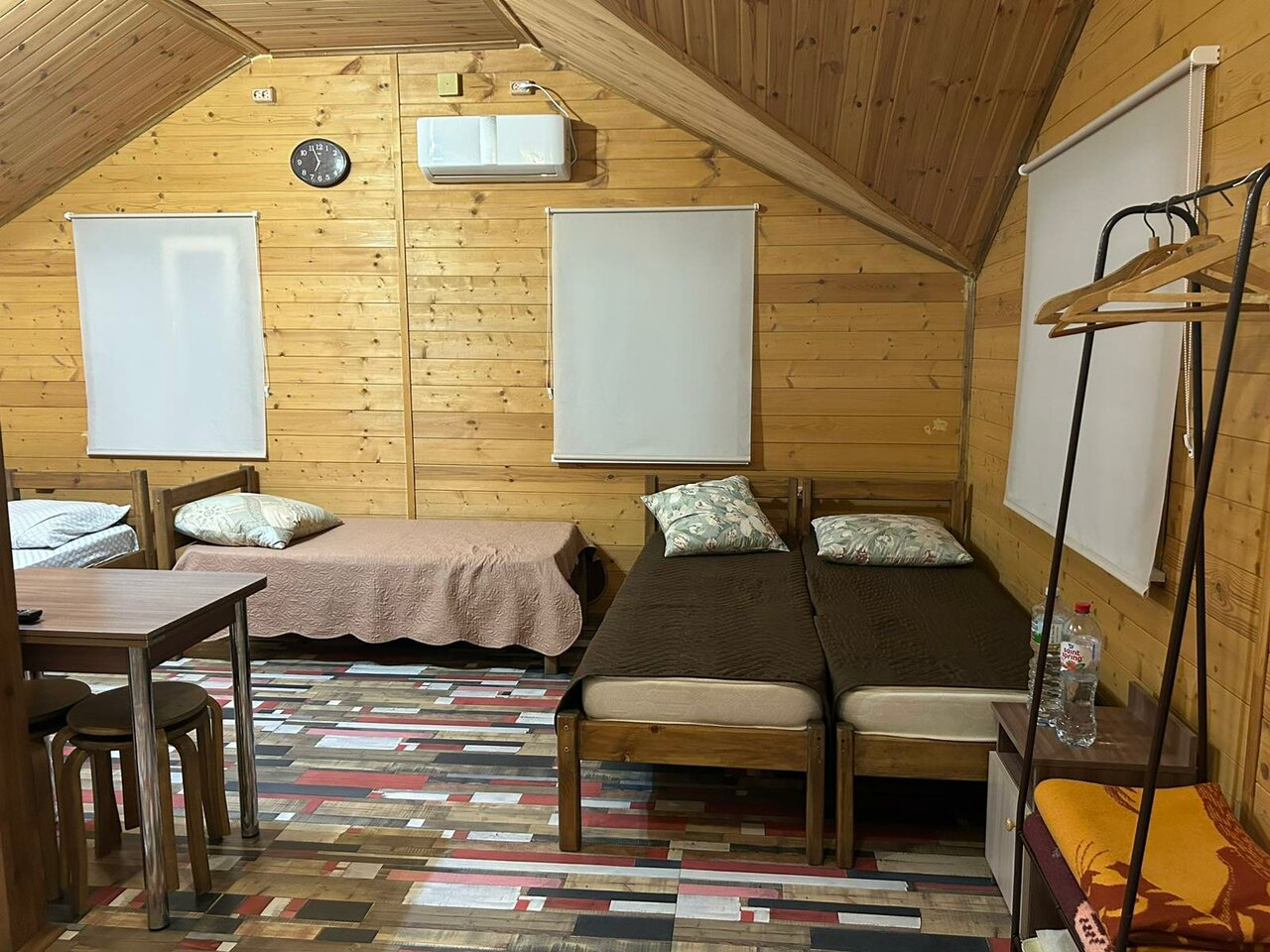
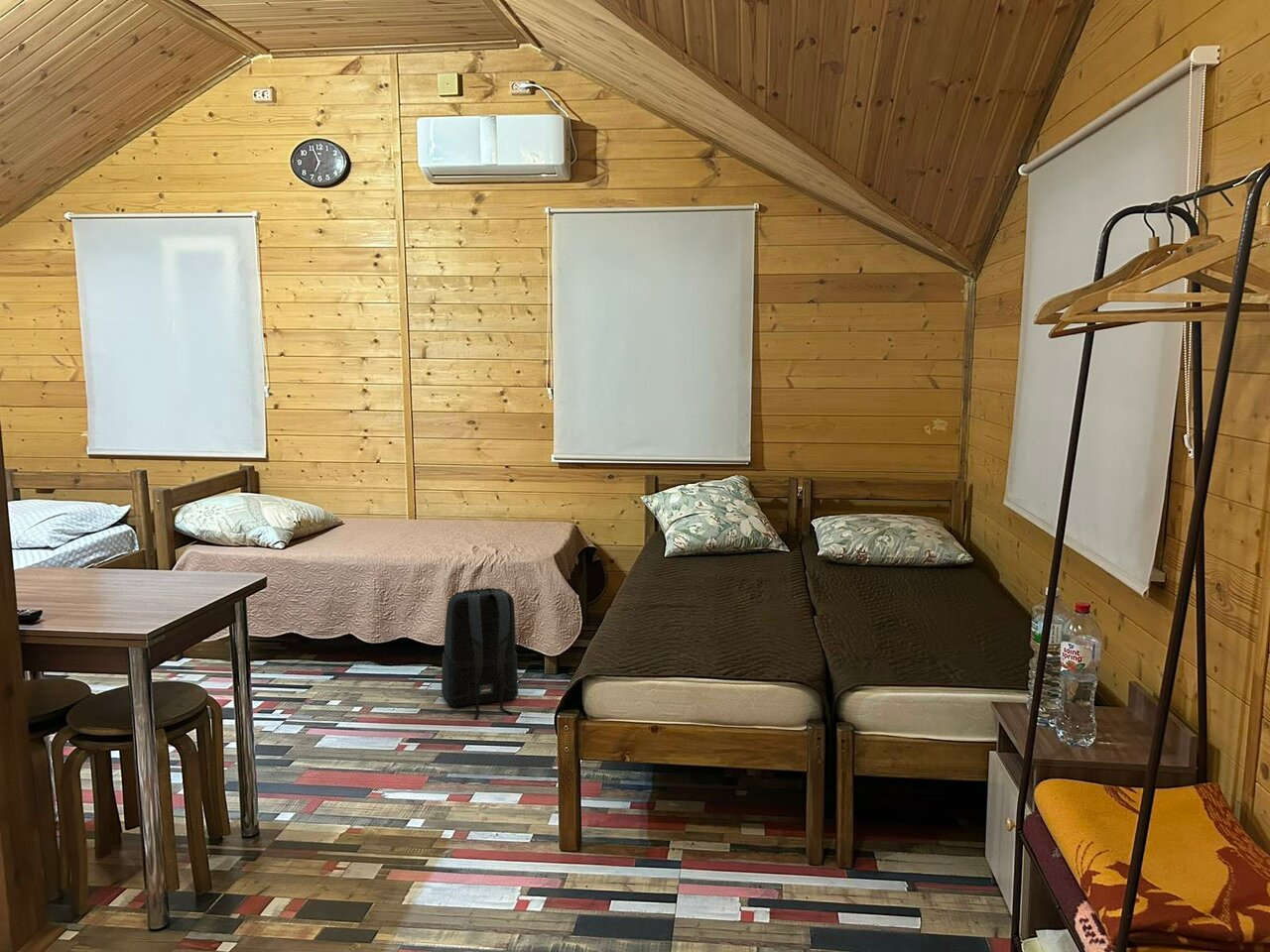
+ backpack (482, 645)
